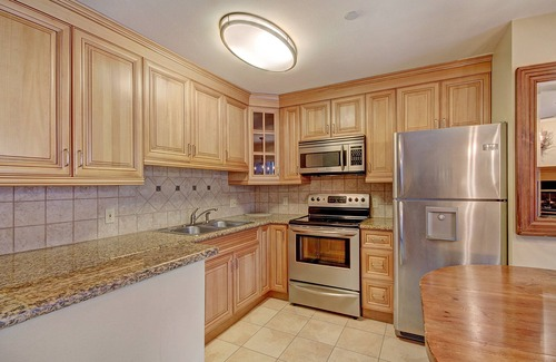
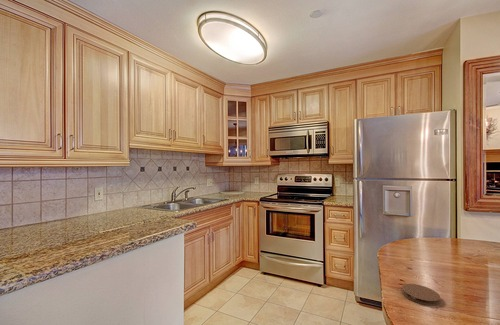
+ coaster (420, 293)
